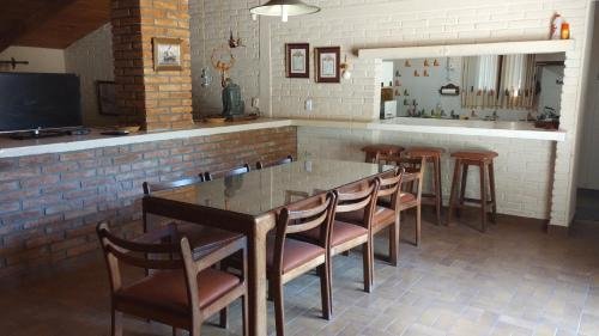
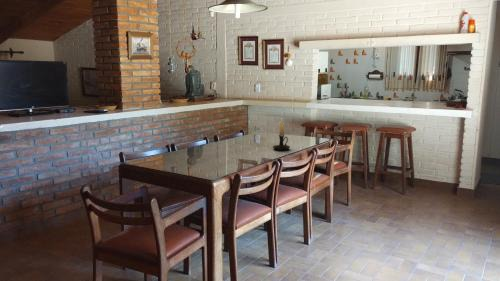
+ candle holder (282, 132)
